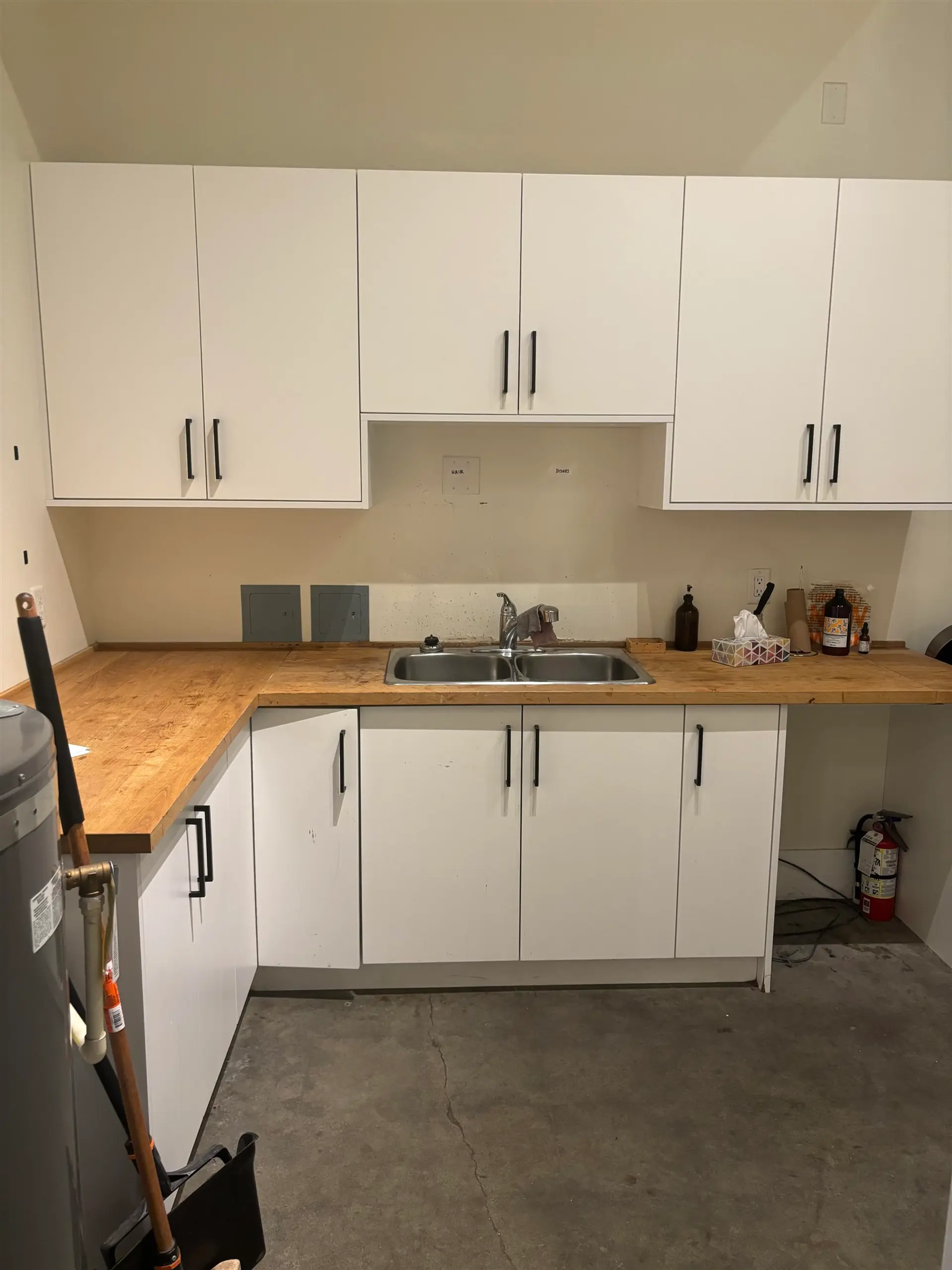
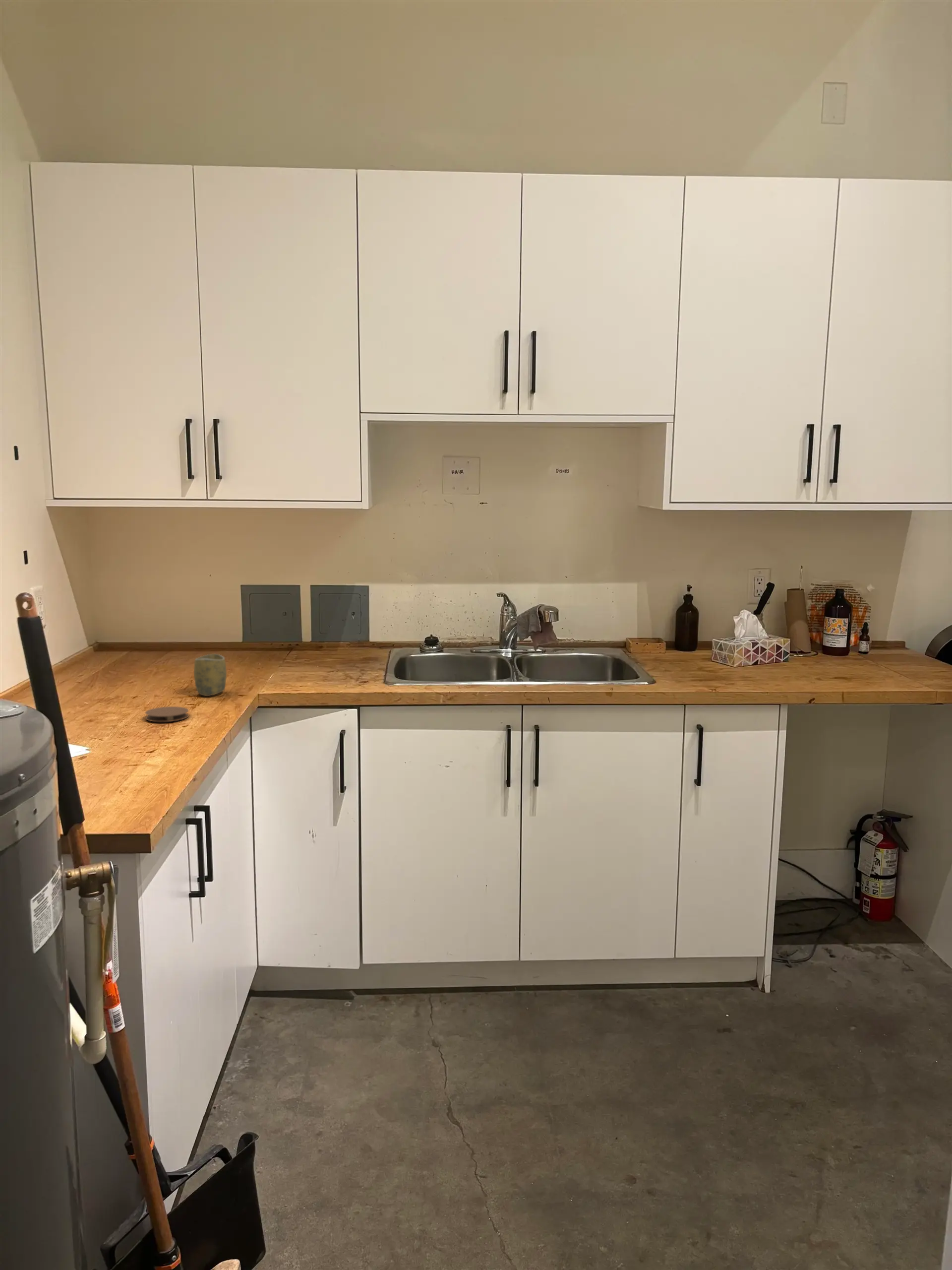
+ cup (210, 675)
+ coaster (167, 714)
